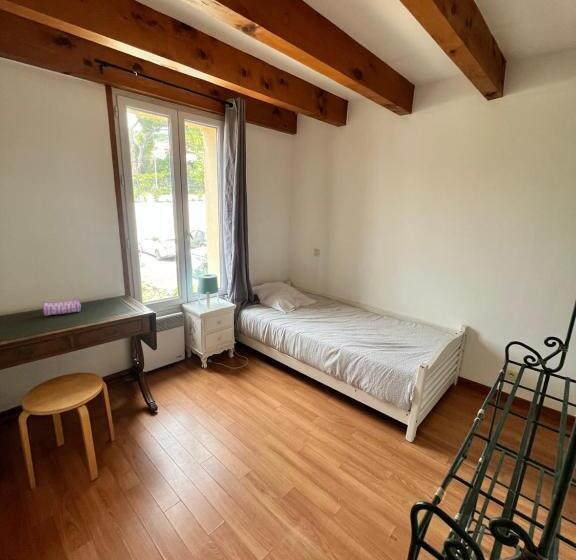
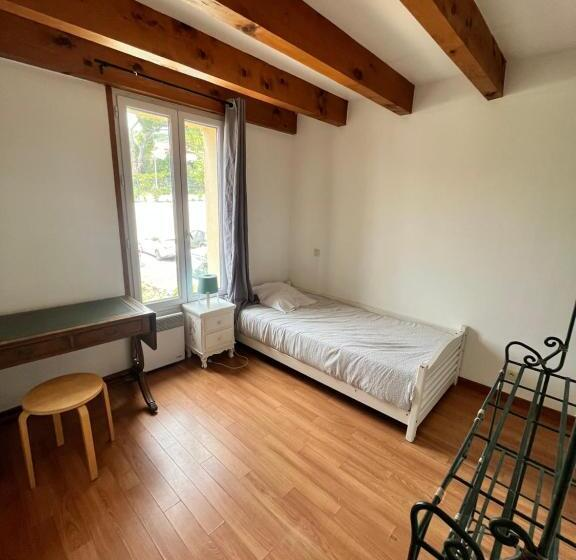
- pencil case (62, 306)
